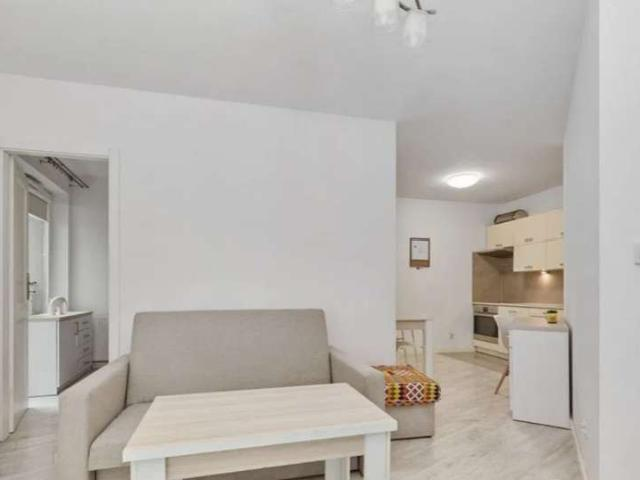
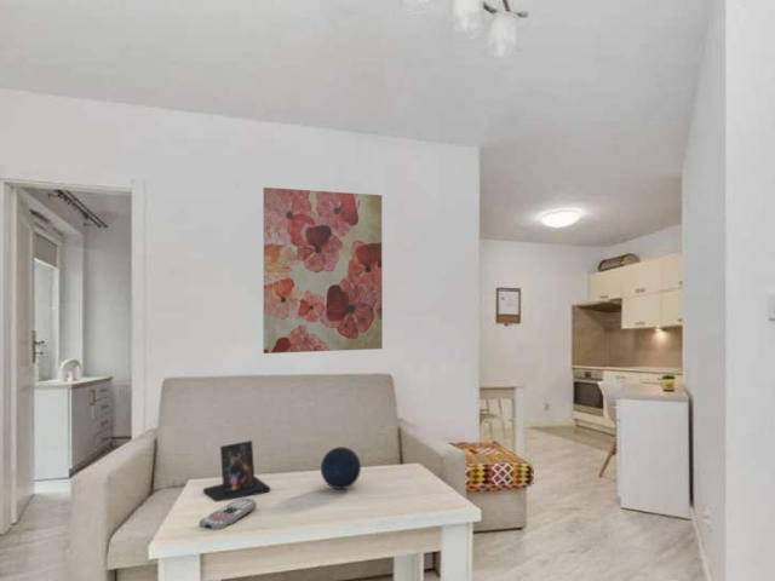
+ photo frame (236, 467)
+ remote control (230, 513)
+ wall art (325, 271)
+ decorative orb (340, 467)
